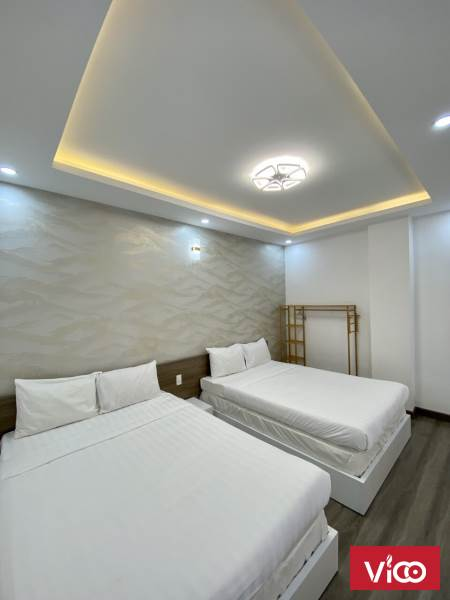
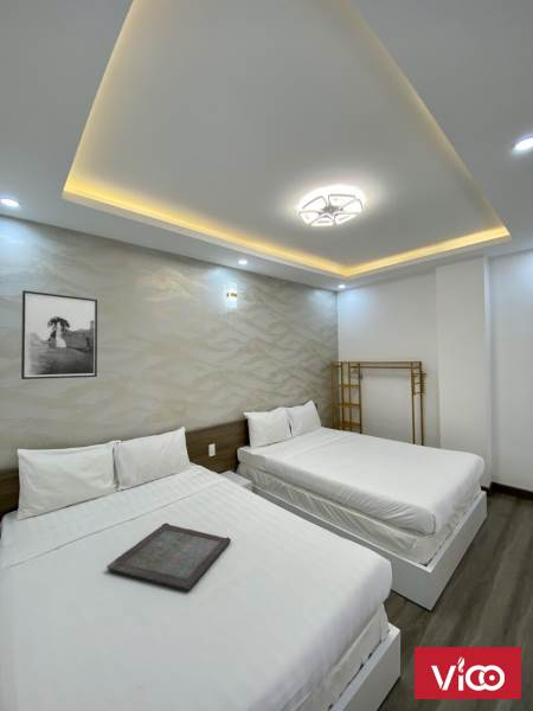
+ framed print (62, 337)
+ serving tray (173, 552)
